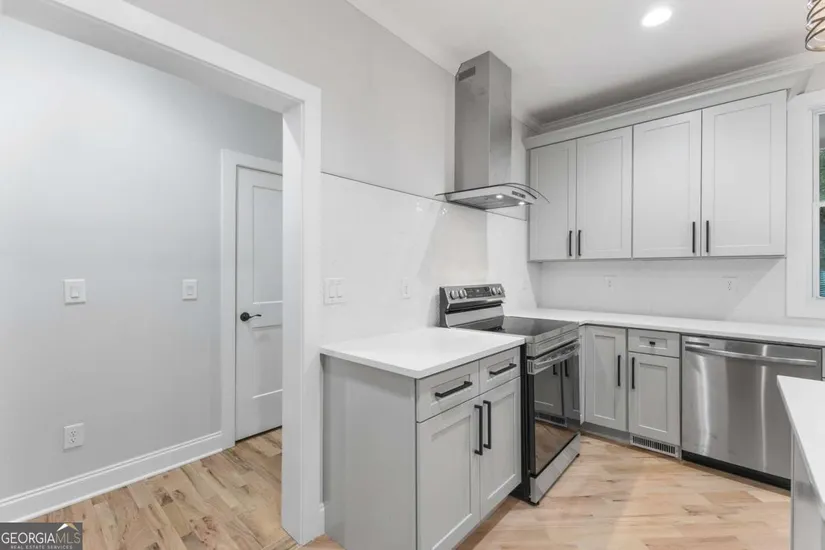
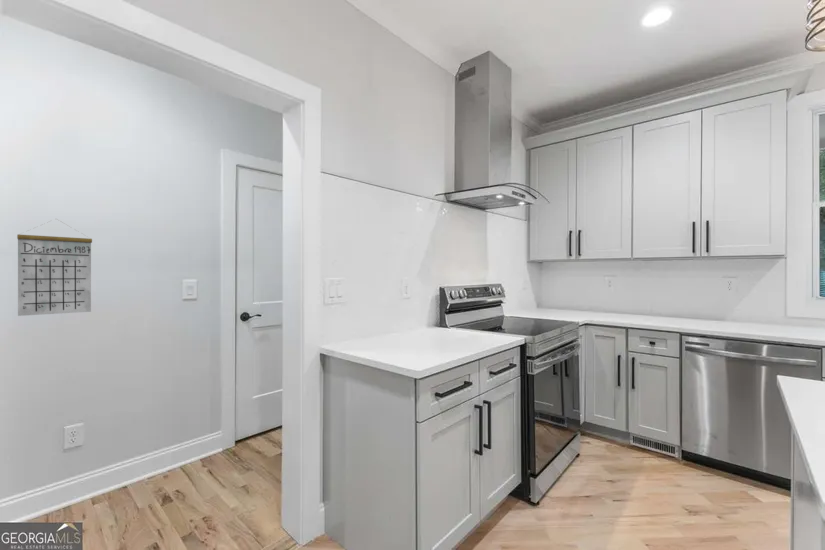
+ calendar (56, 266)
